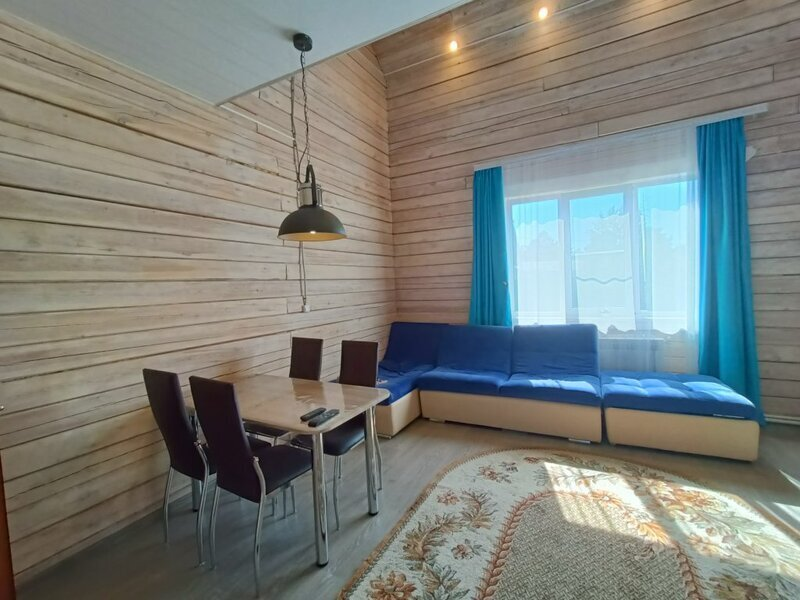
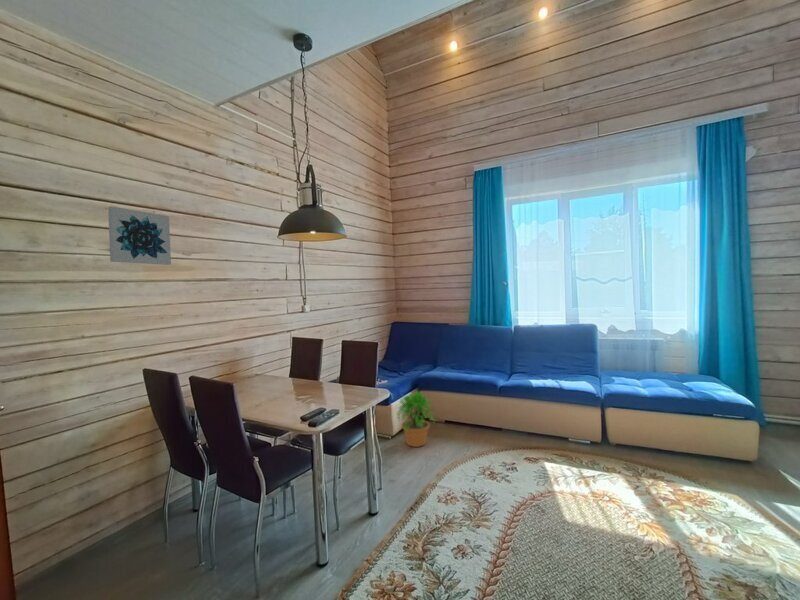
+ potted plant (414, 416)
+ wall art (141, 237)
